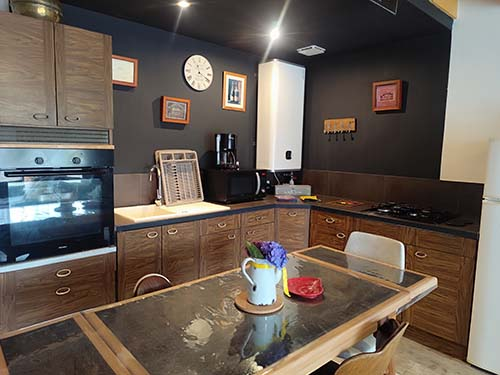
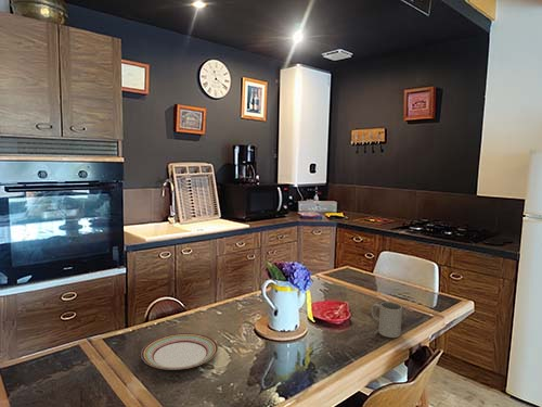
+ plate (180, 352)
+ mug (385, 317)
